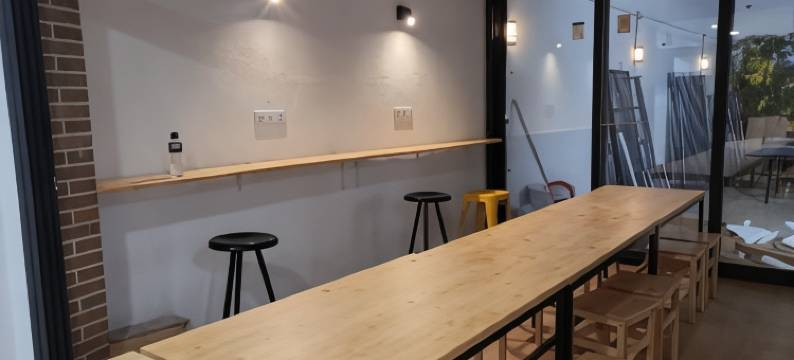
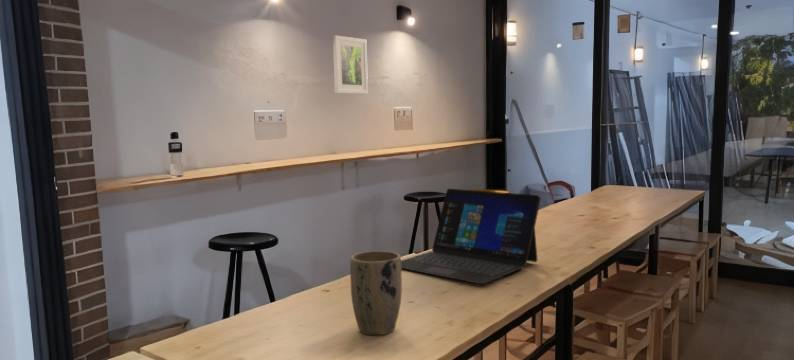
+ plant pot (376, 292)
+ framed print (351, 65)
+ laptop (464, 230)
